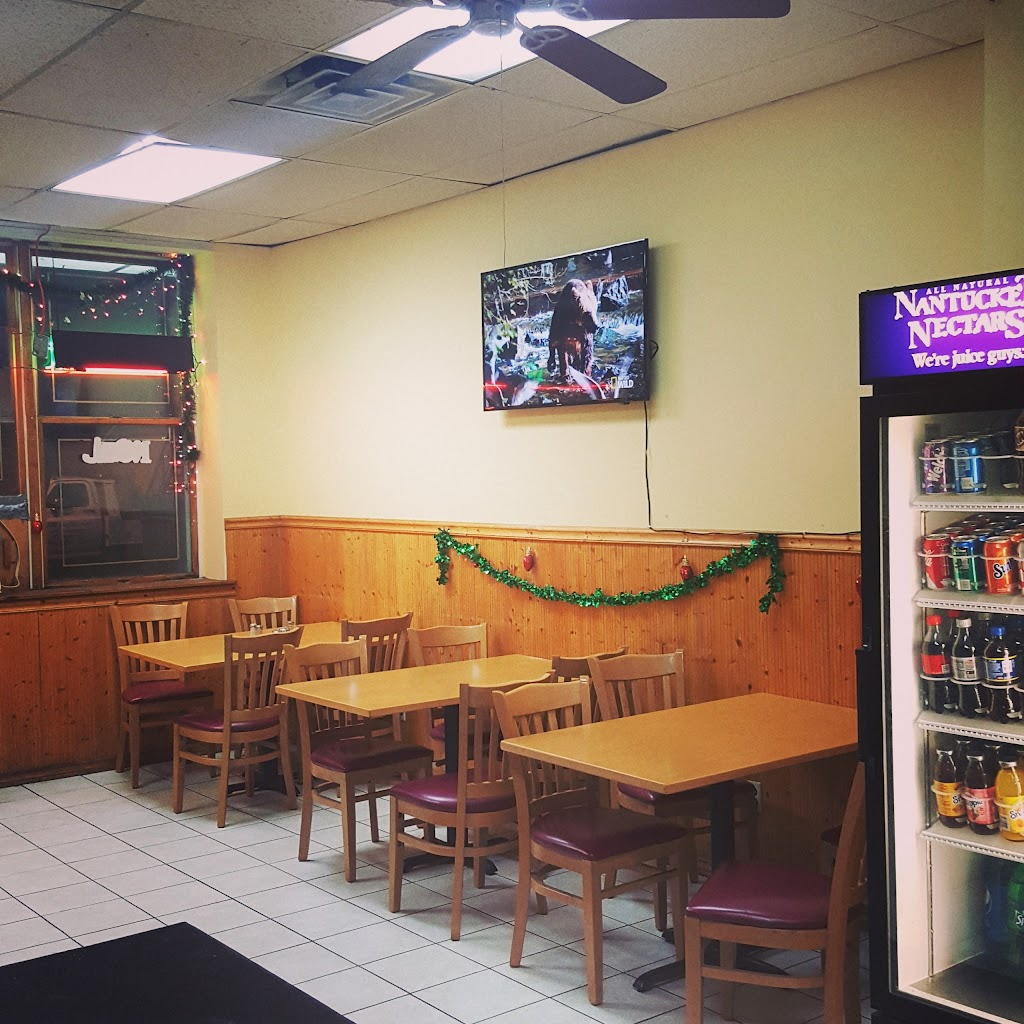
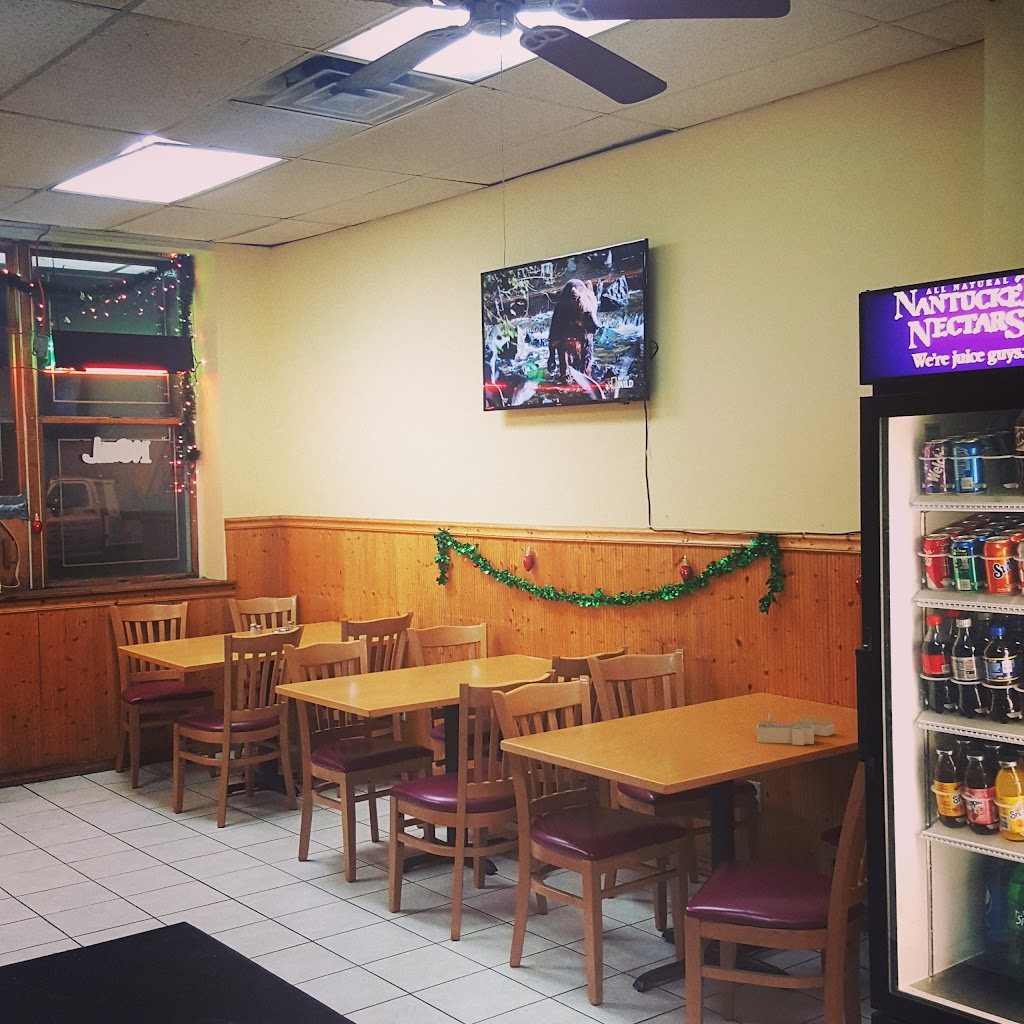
+ house frame (796, 723)
